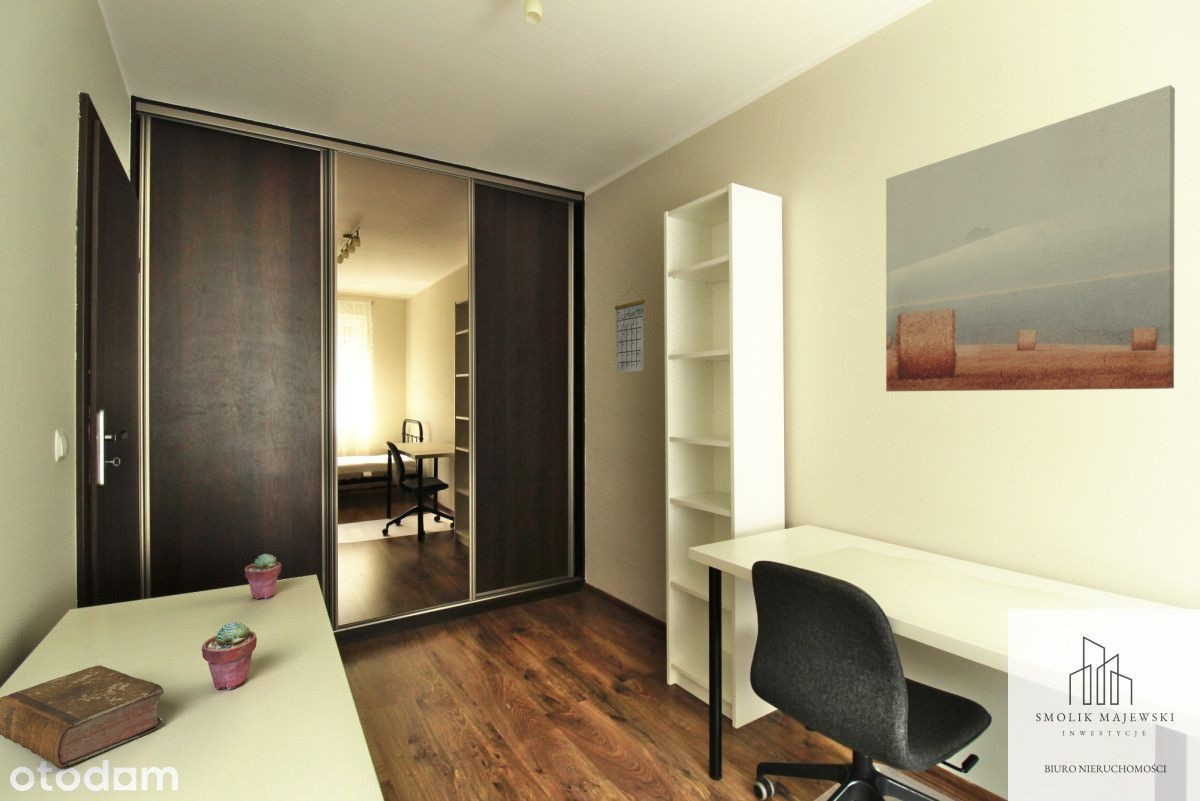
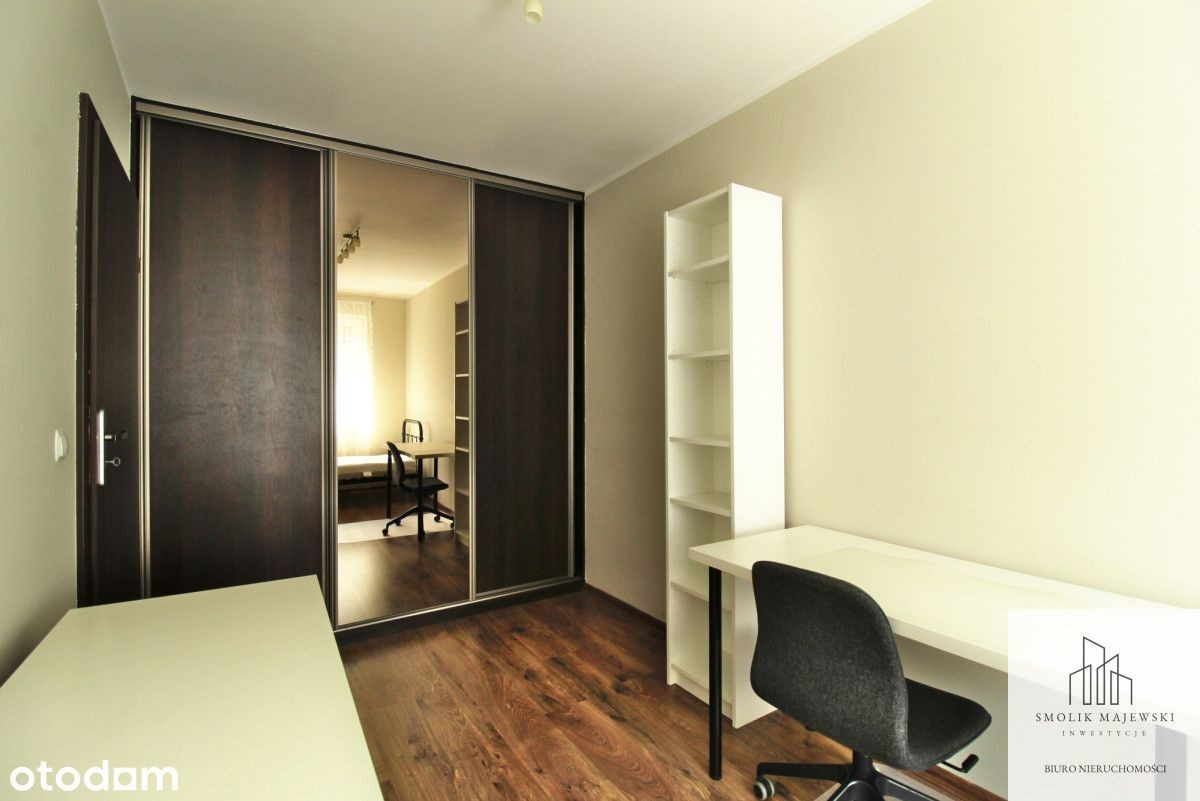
- potted succulent (230, 652)
- calendar (629, 329)
- book (80, 711)
- potted succulent (263, 574)
- wall art (1006, 266)
